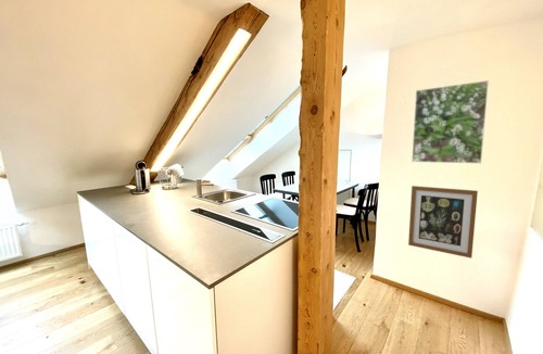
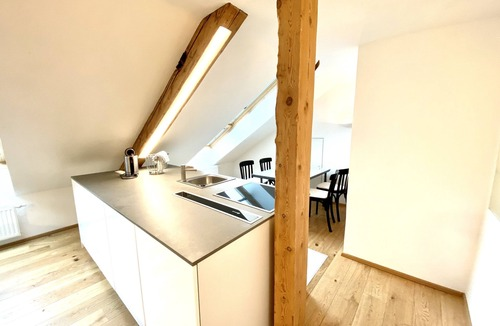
- wall art (440, 219)
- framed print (446, 125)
